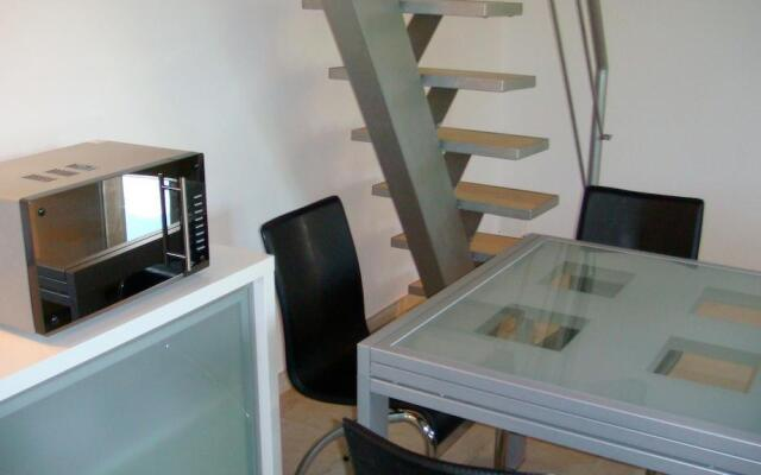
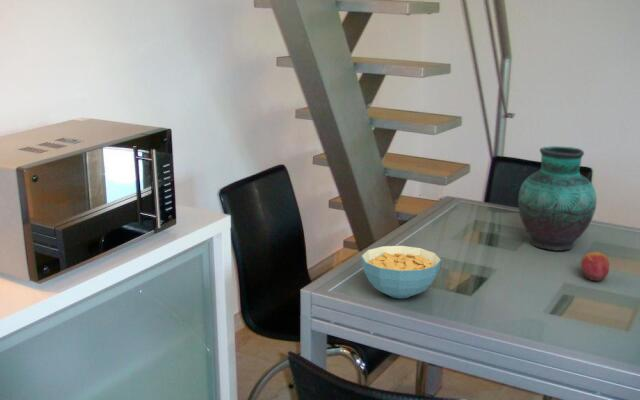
+ cereal bowl (400, 276)
+ vase (556, 197)
+ fruit (595, 265)
